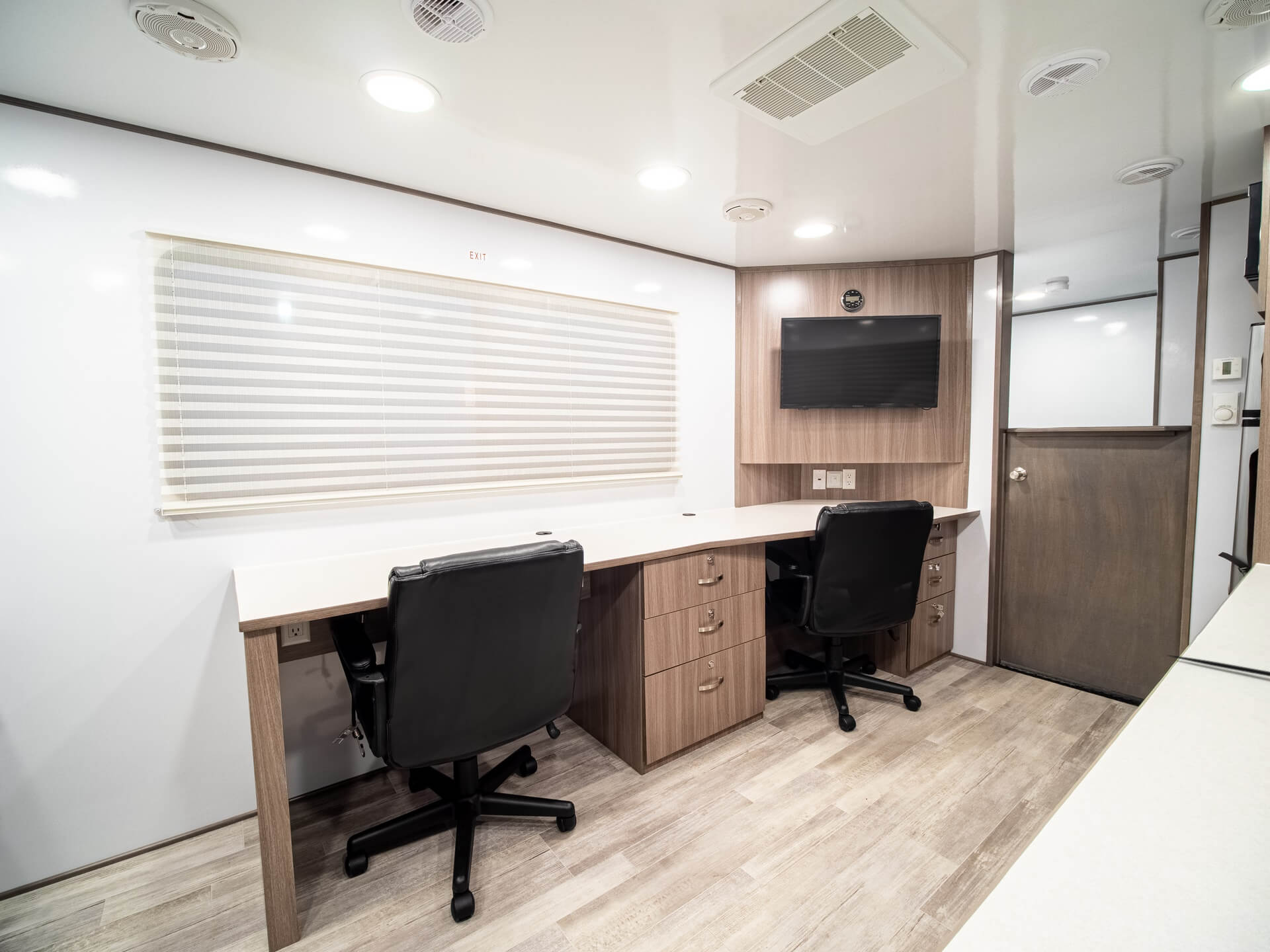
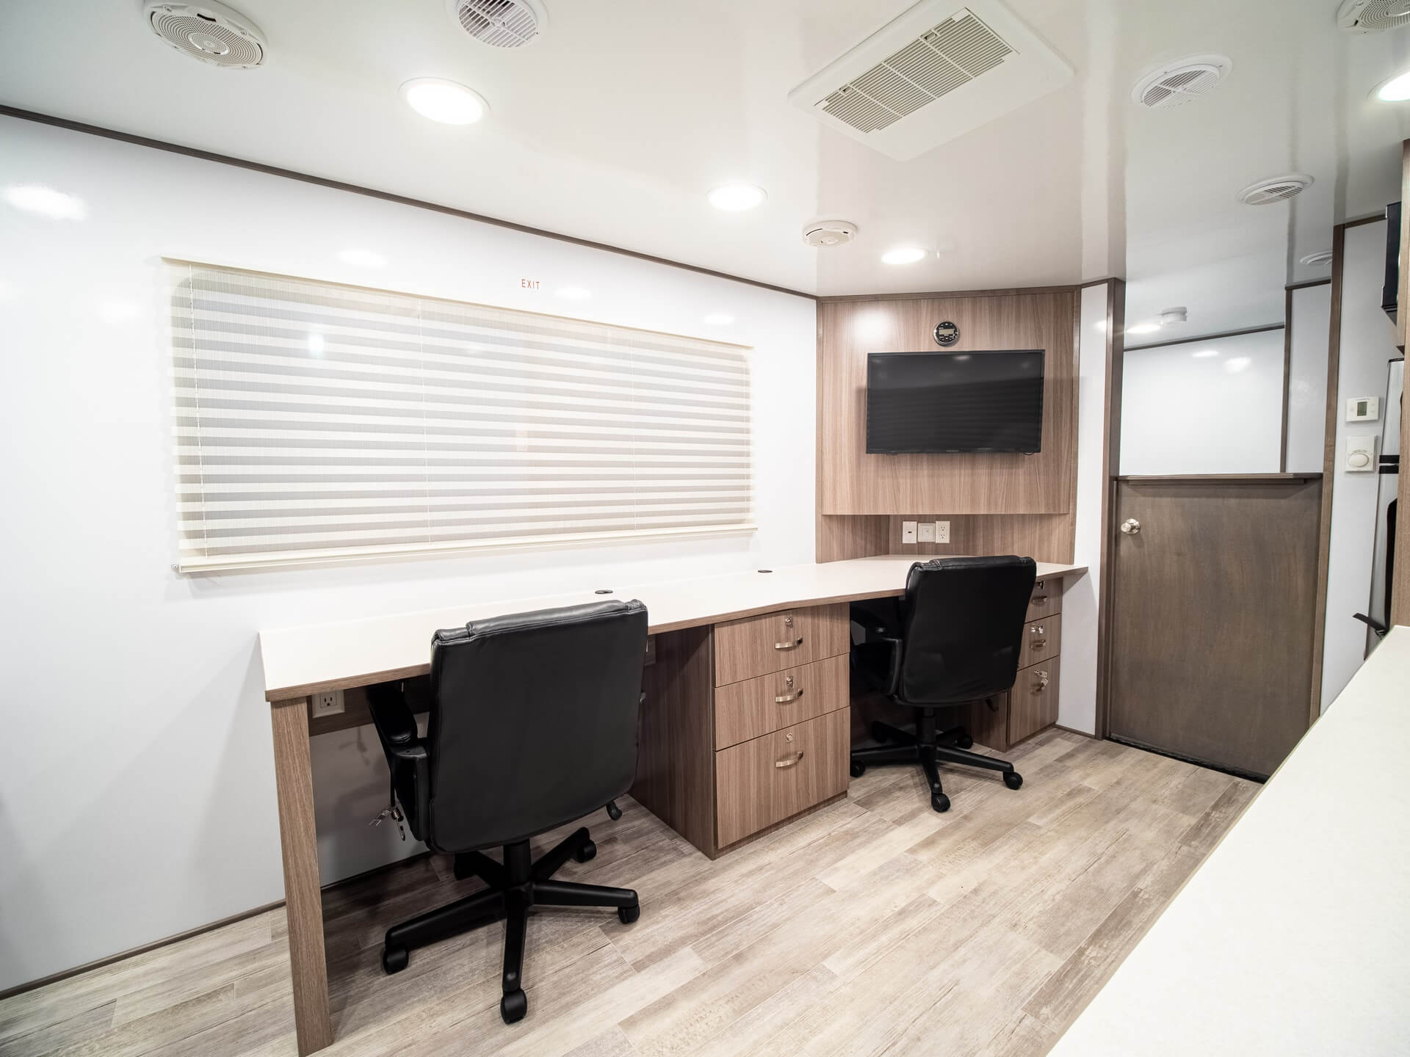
- pen (1222, 664)
